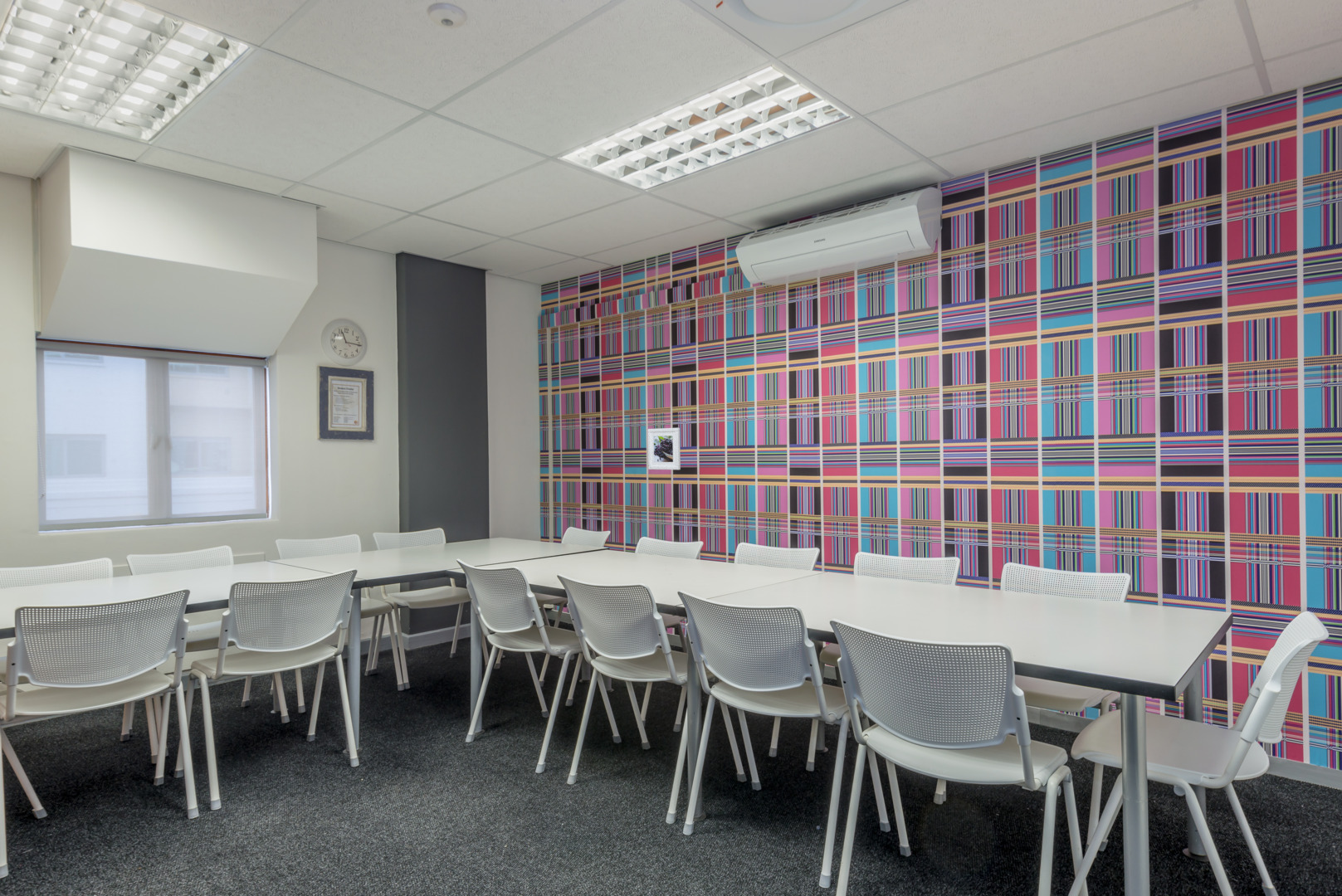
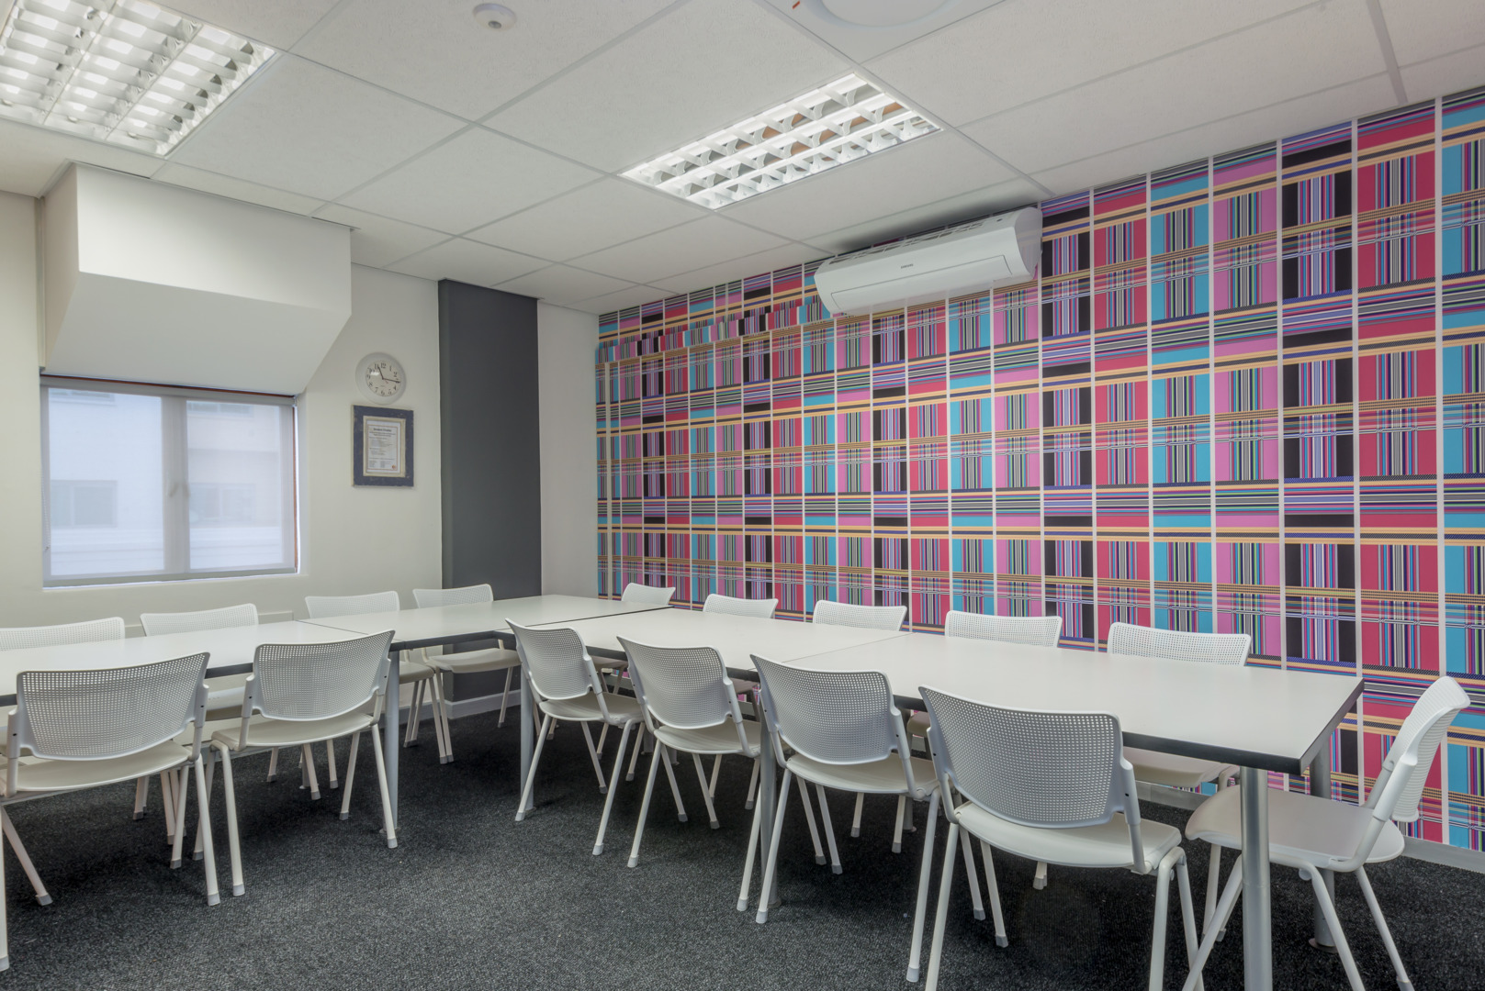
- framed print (663, 449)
